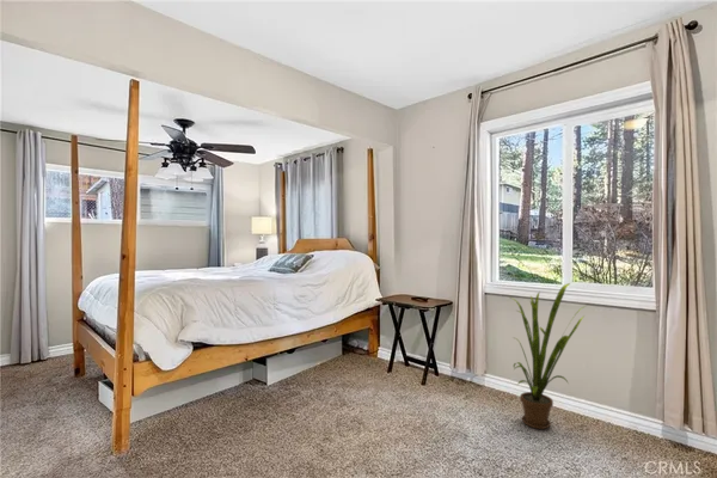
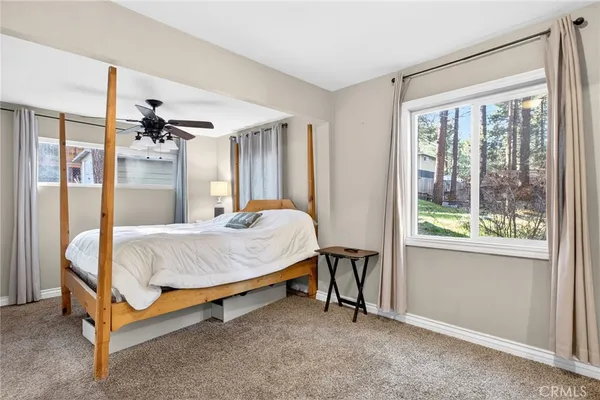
- house plant (539, 353)
